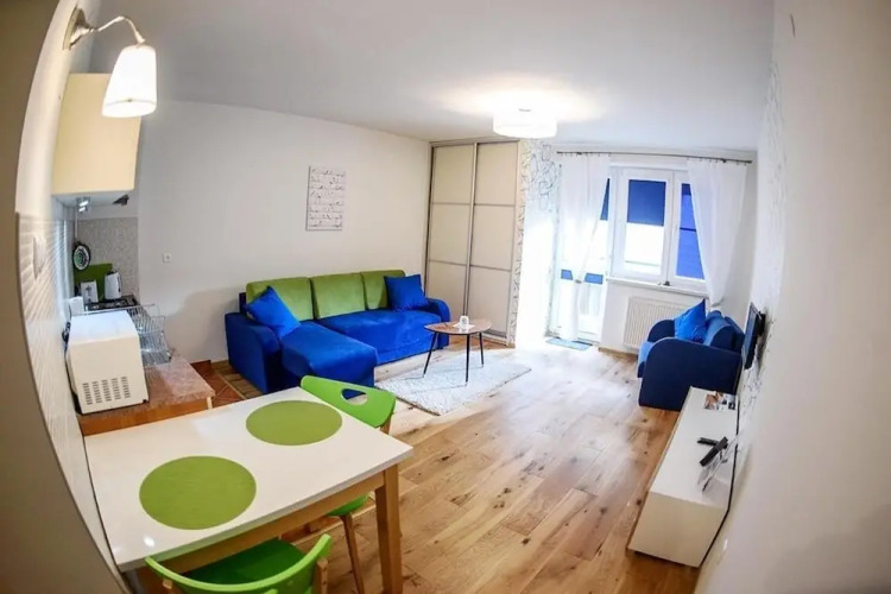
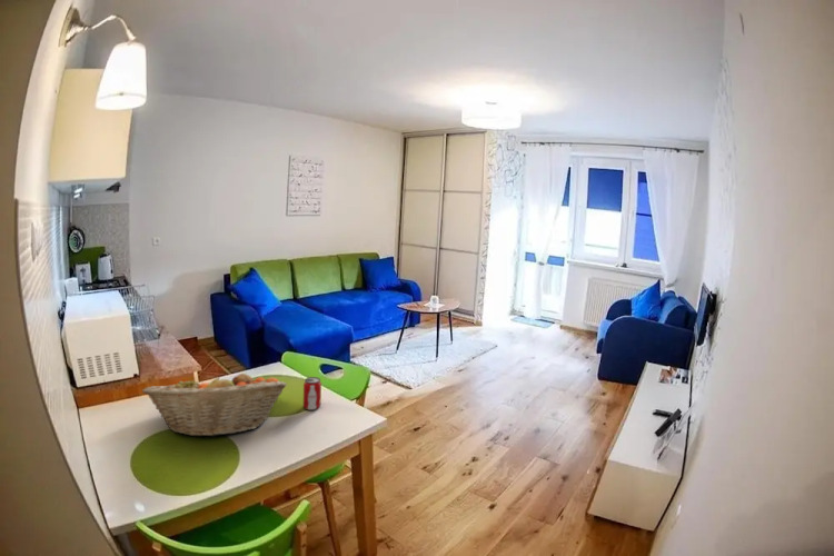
+ fruit basket (218, 396)
+ beverage can (311, 393)
